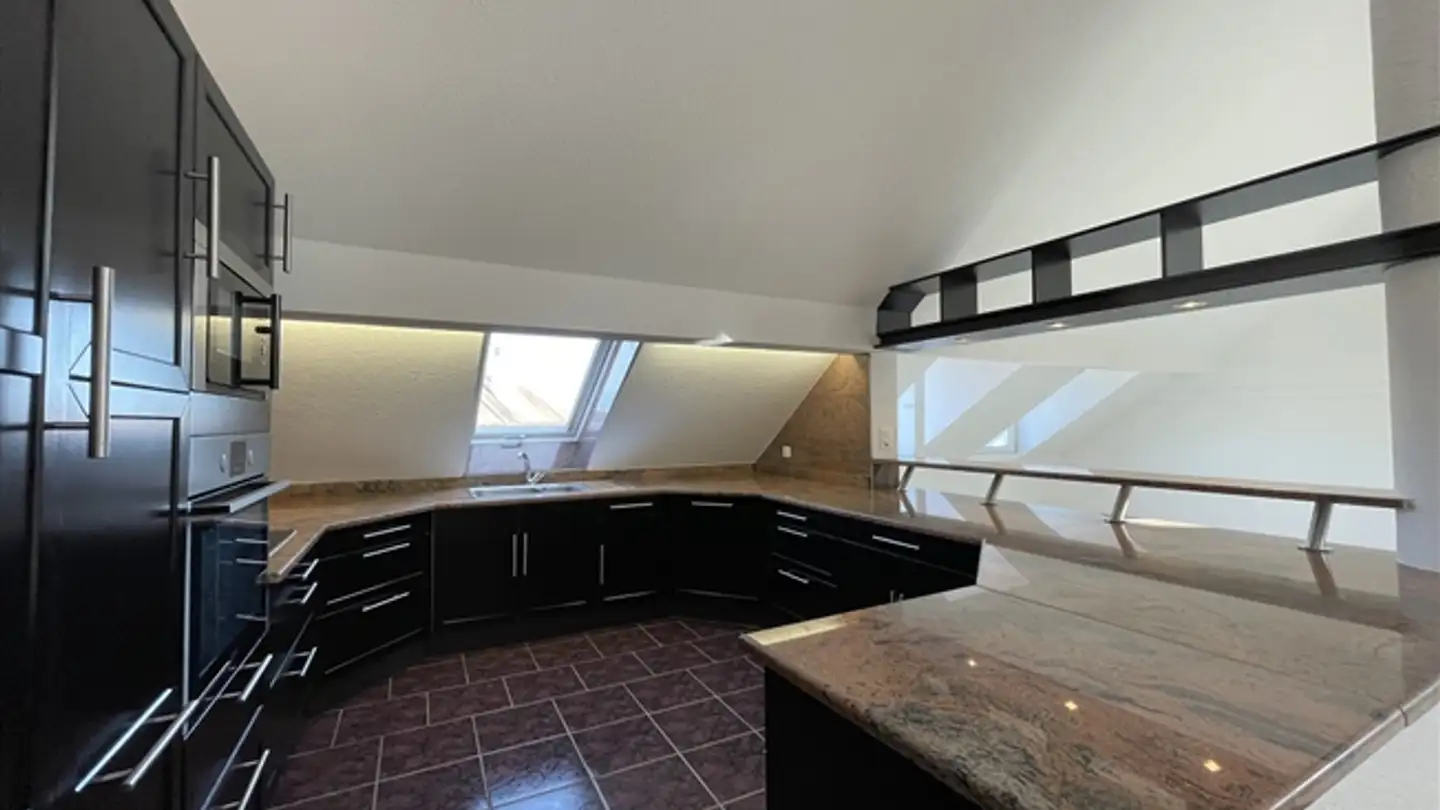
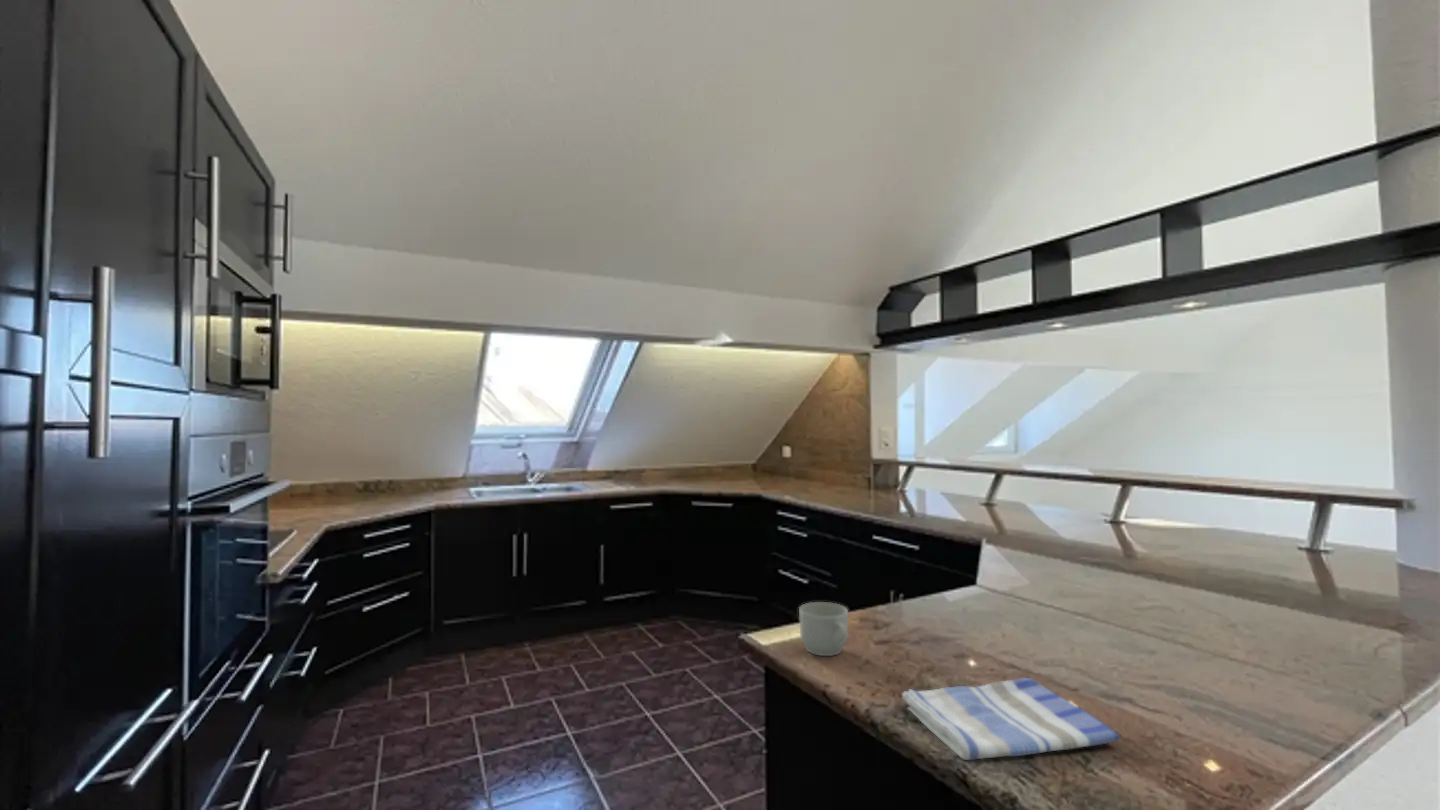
+ dish towel (1002, 714)
+ mug (827, 631)
